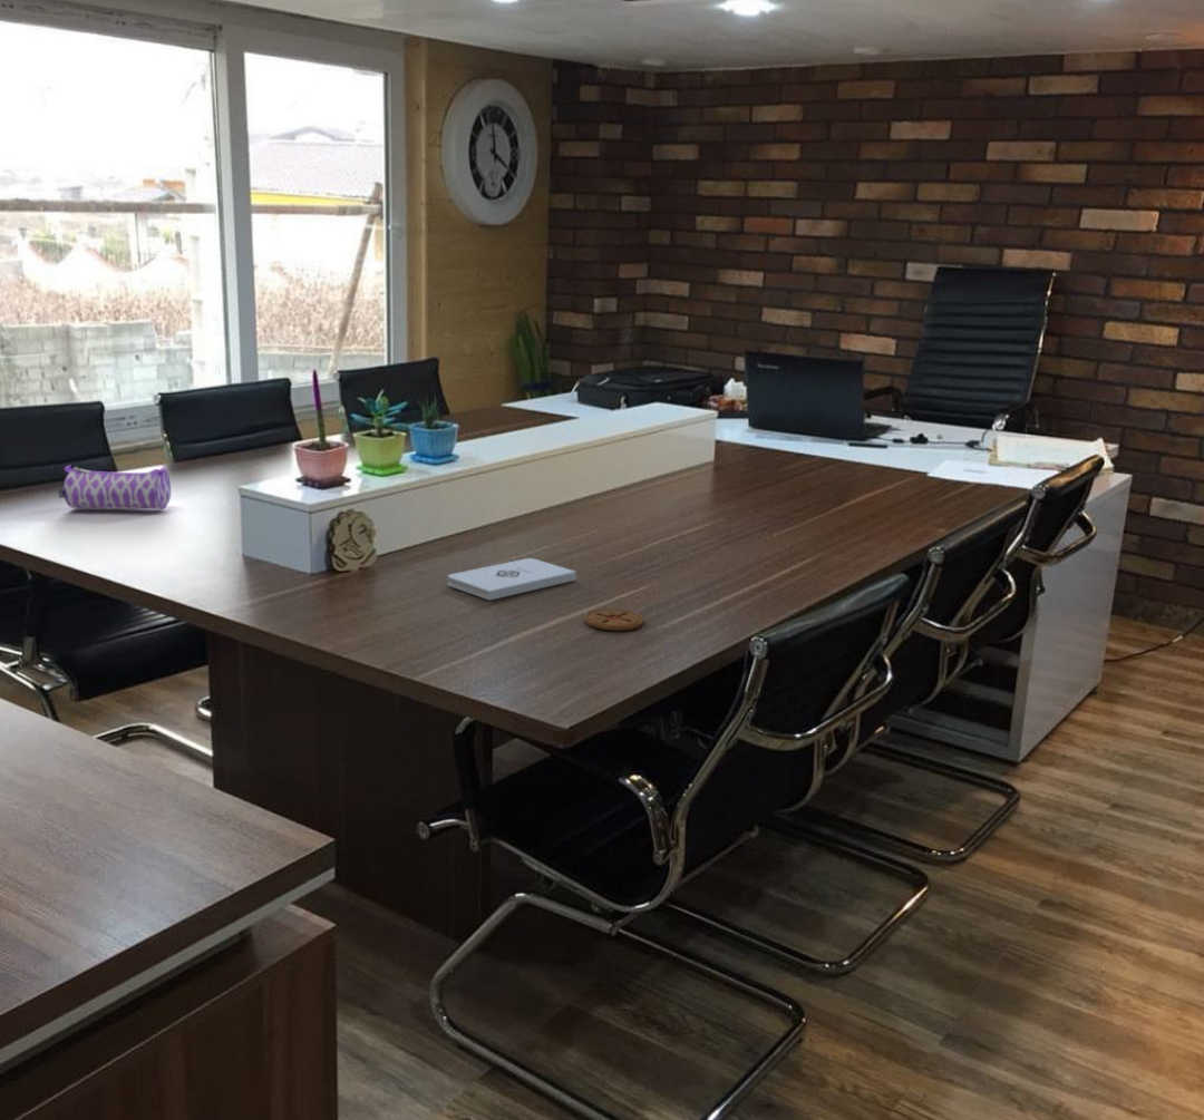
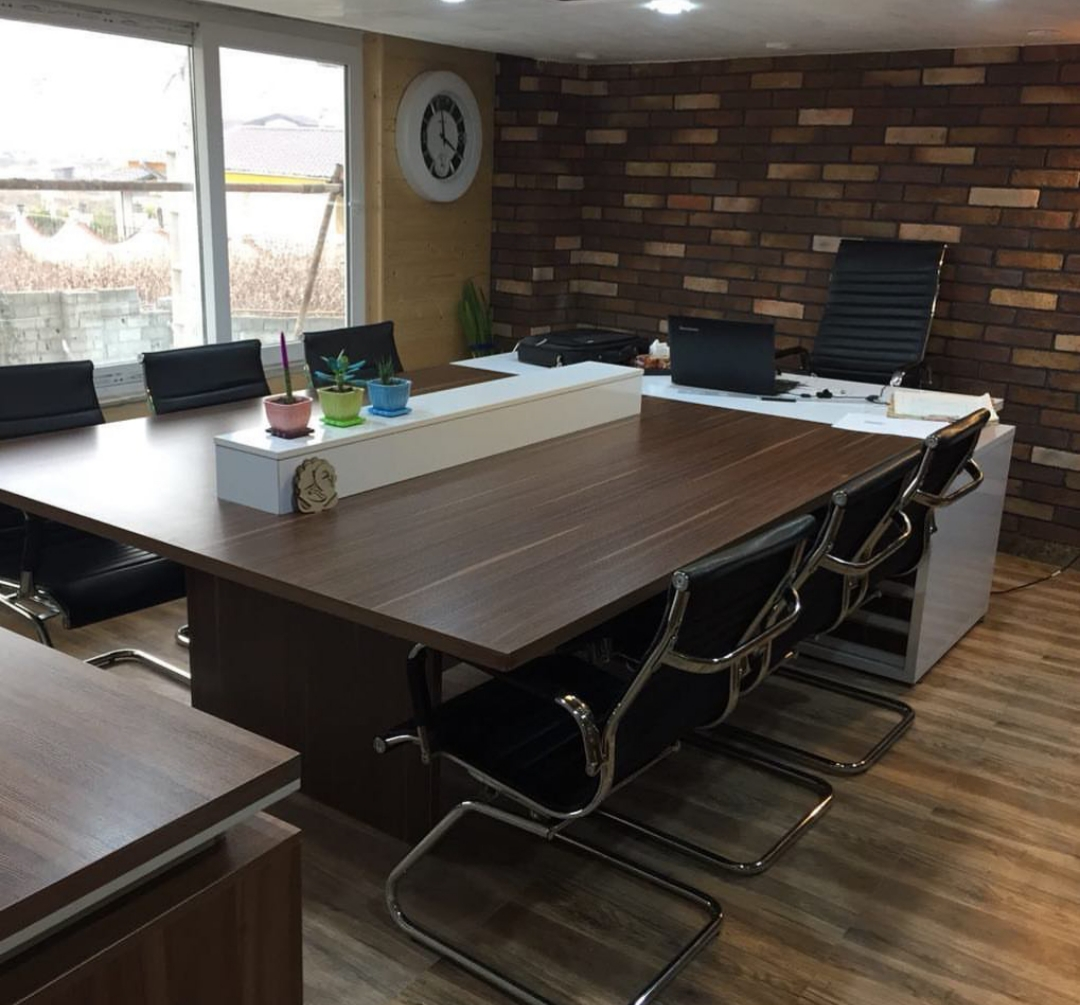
- coaster (613, 619)
- pencil case (117, 487)
- notepad (511, 577)
